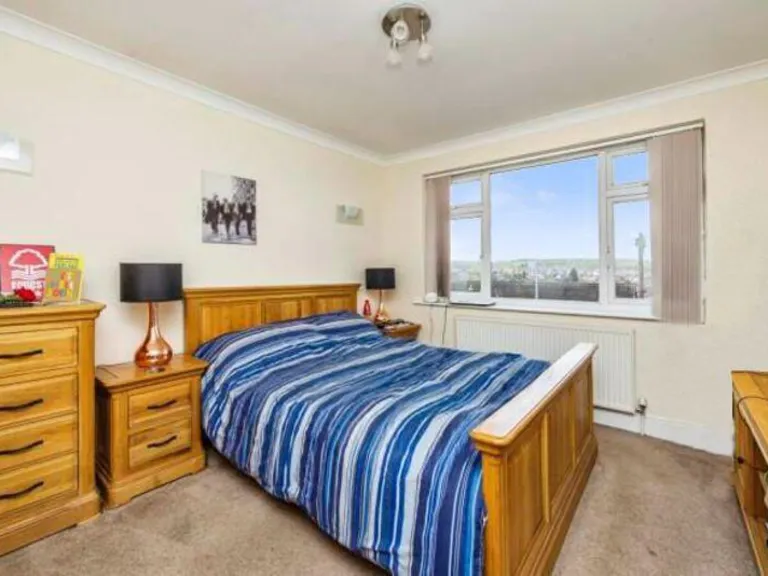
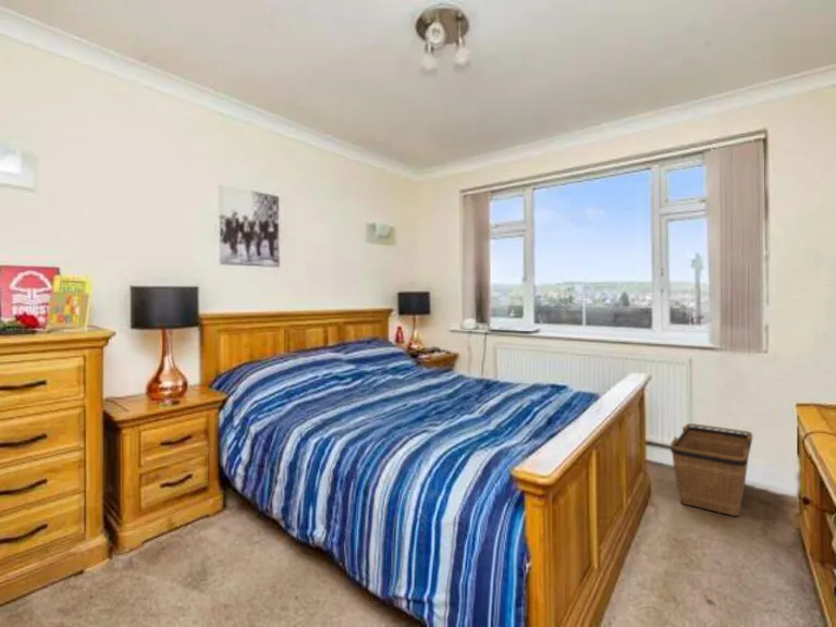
+ bicycle basket (713, 465)
